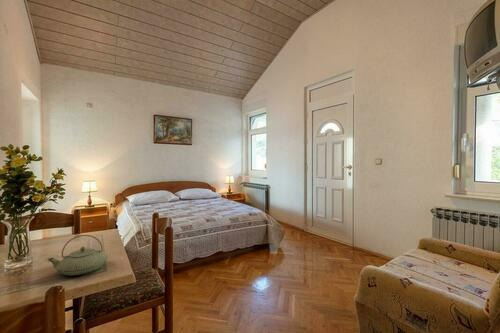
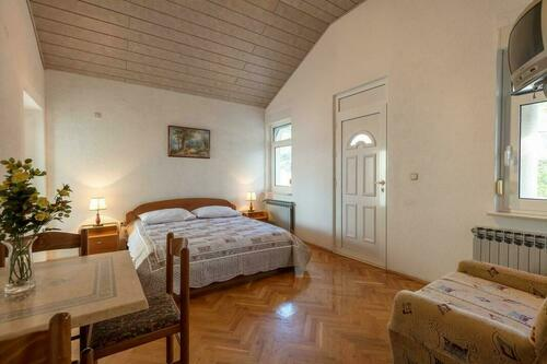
- teapot (79, 252)
